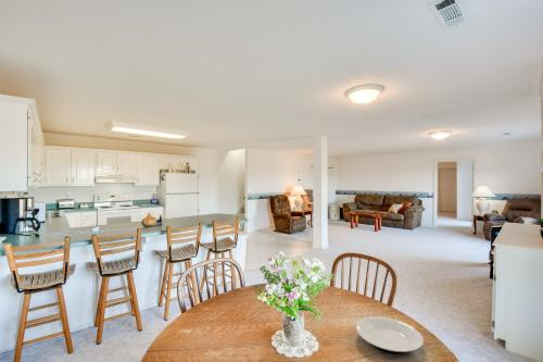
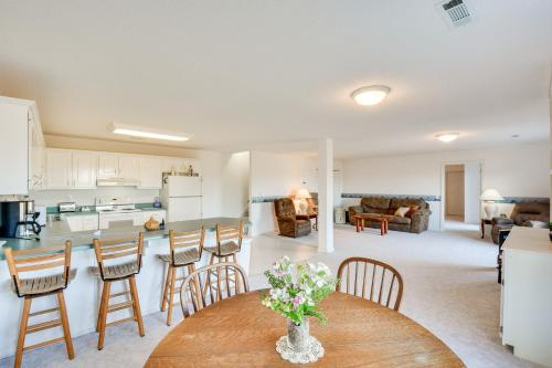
- plate (388, 336)
